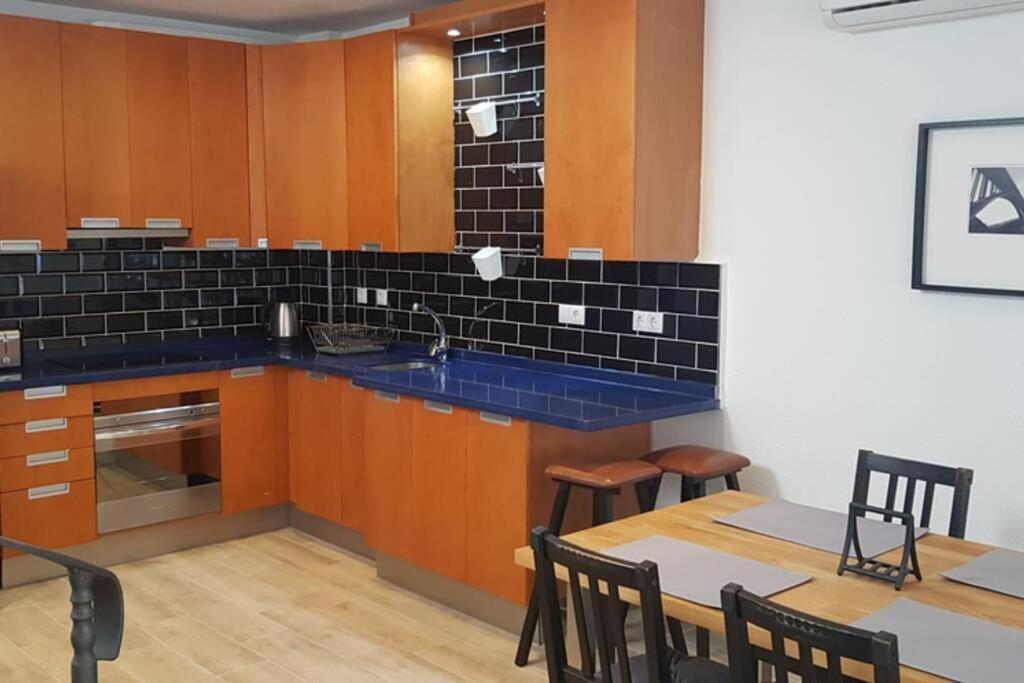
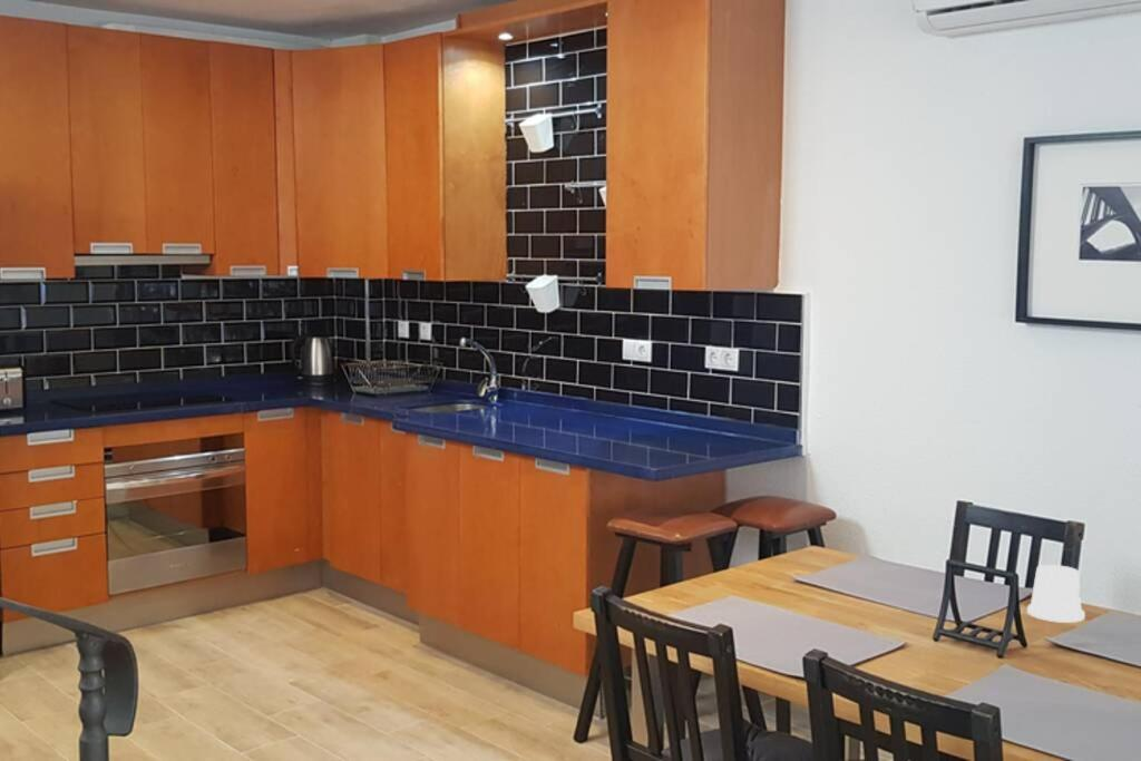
+ cup (1056, 592)
